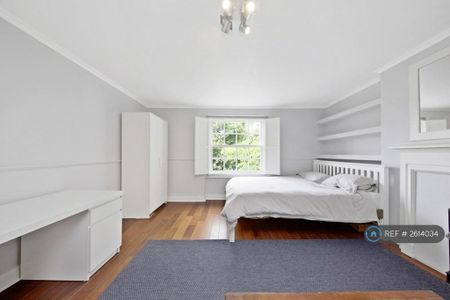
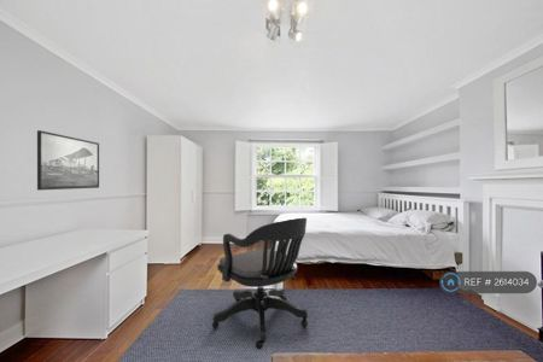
+ chair (261, 265)
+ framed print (72, 163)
